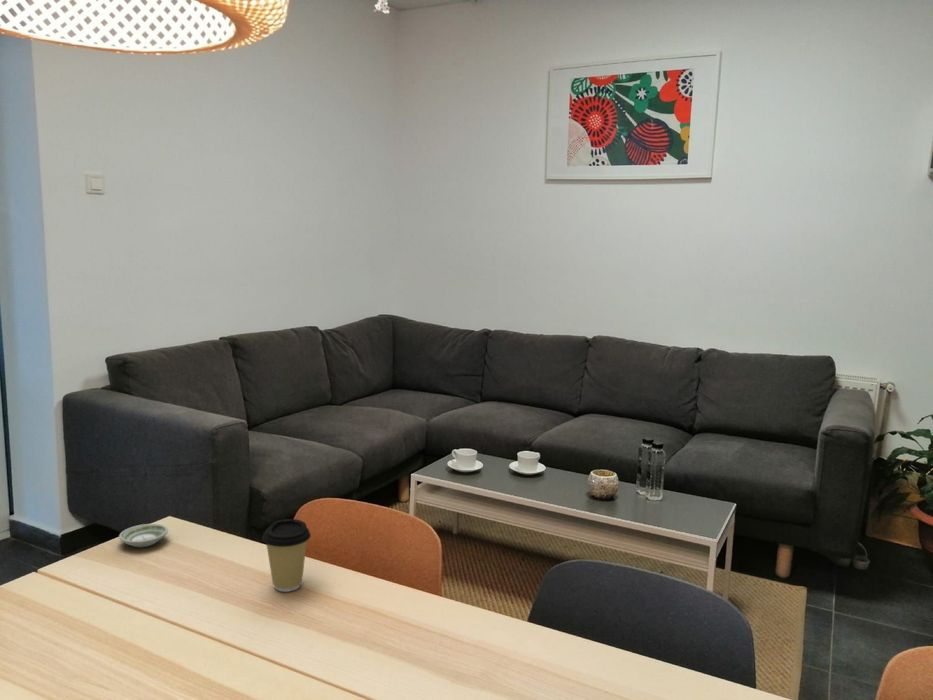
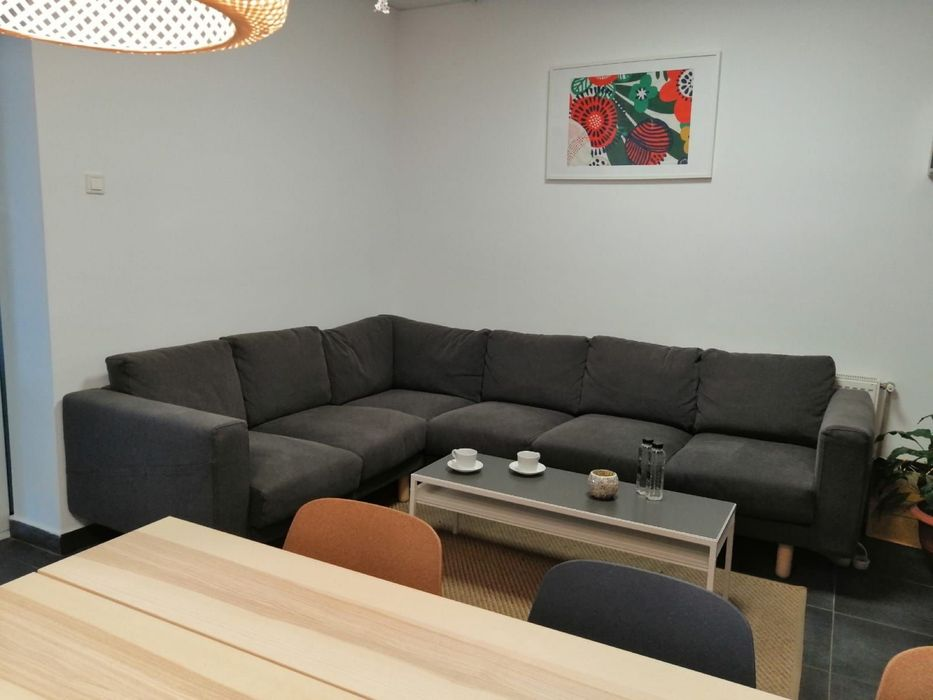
- saucer (144, 537)
- coffee cup (286, 556)
